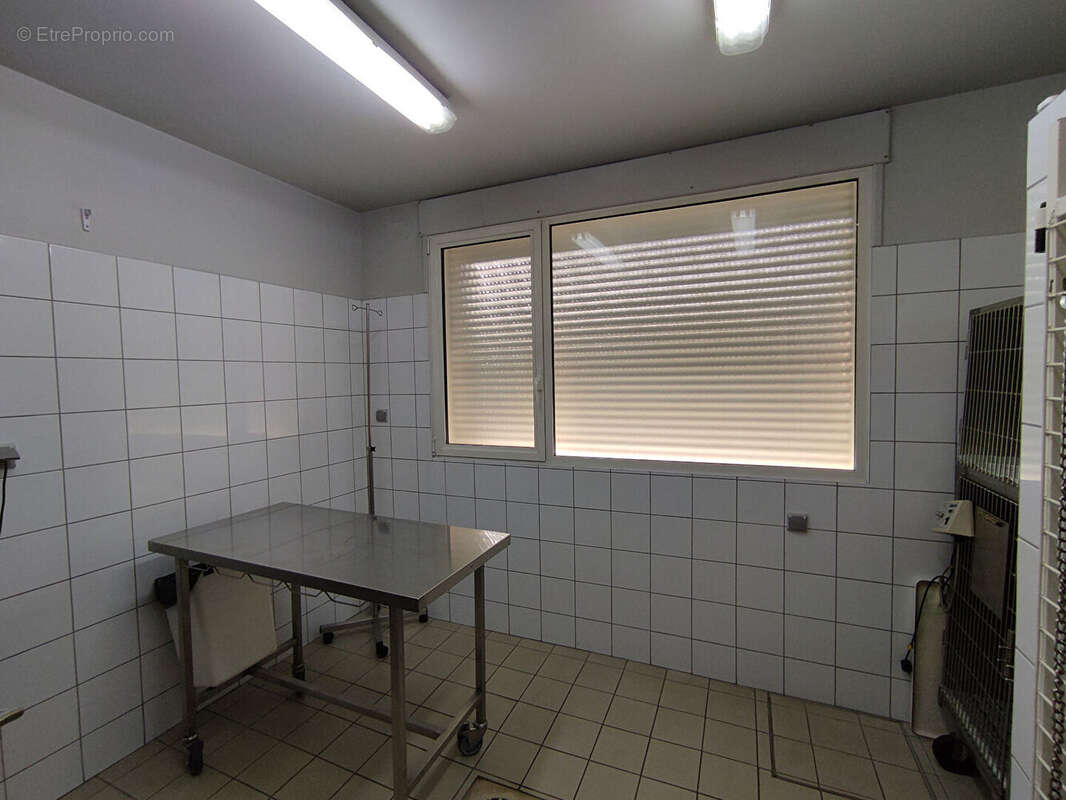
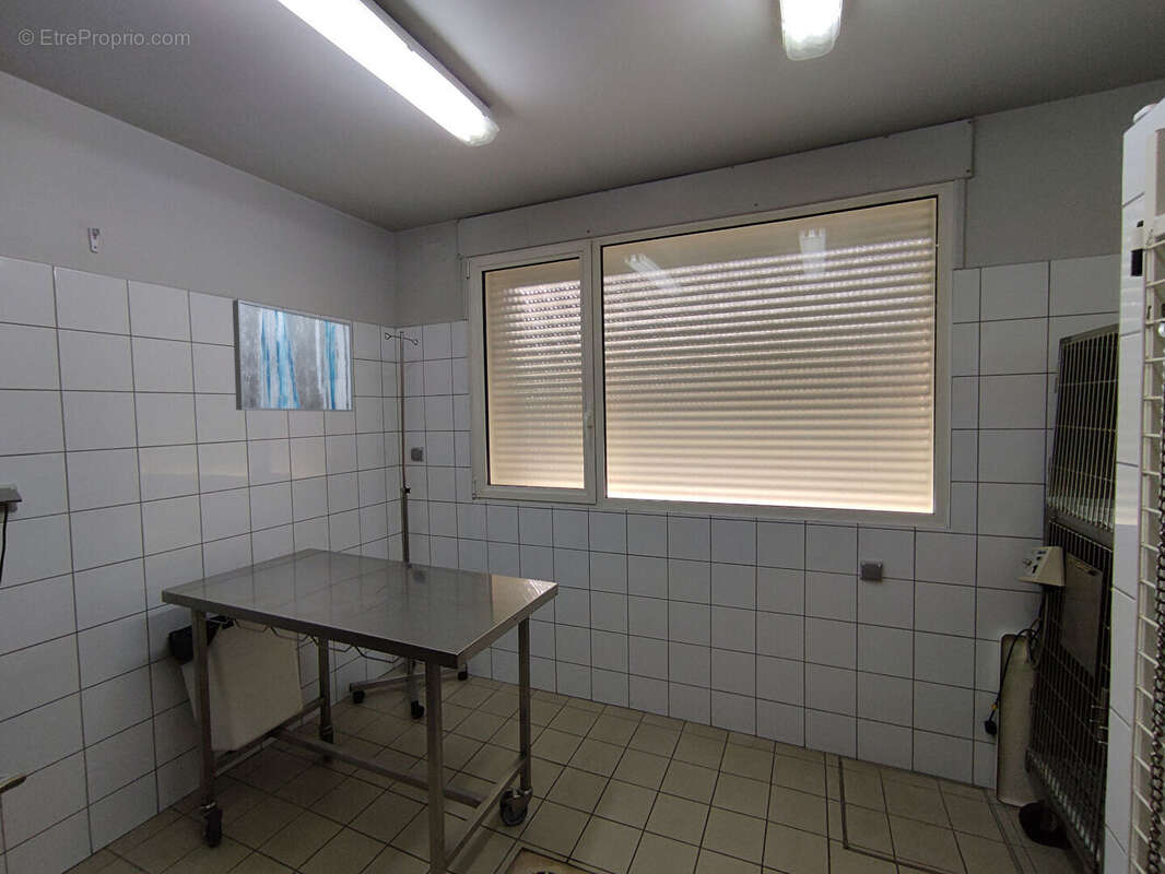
+ wall art (299, 362)
